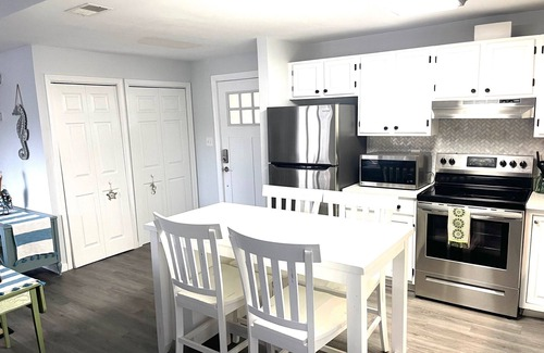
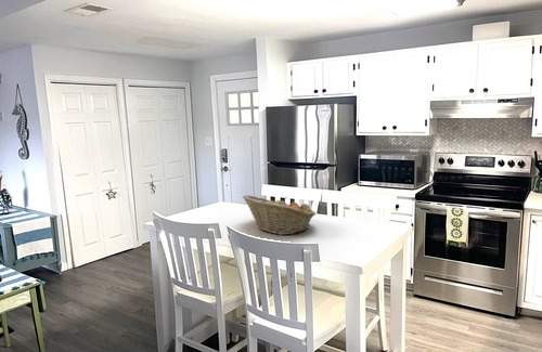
+ fruit basket (278, 210)
